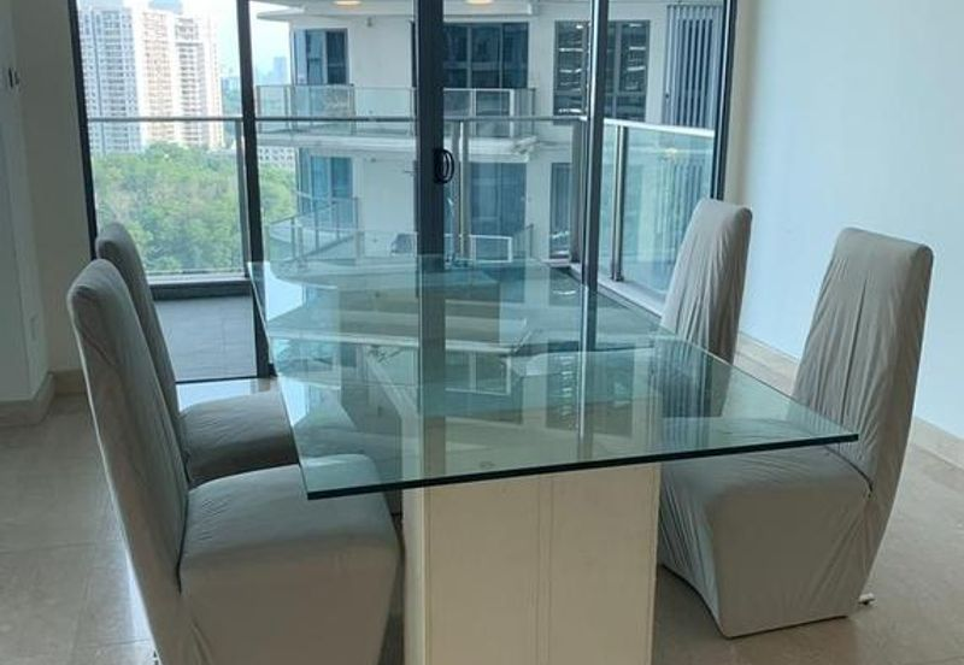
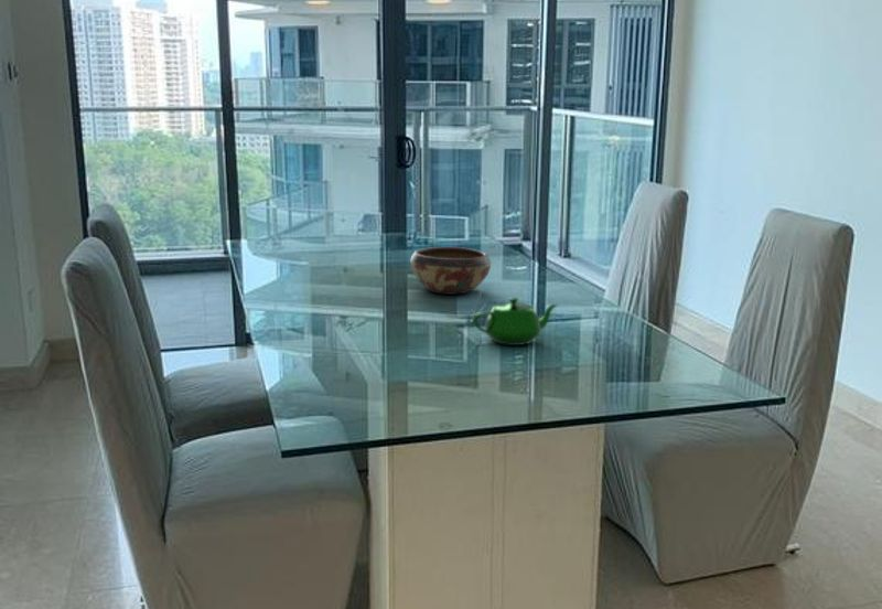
+ decorative bowl (450, 270)
+ teapot (516, 319)
